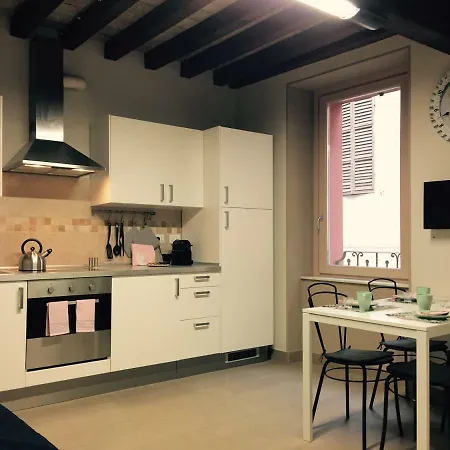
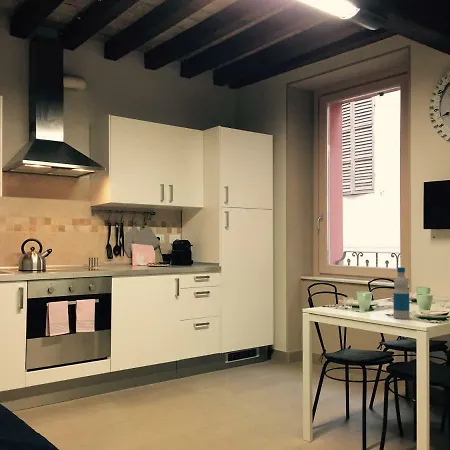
+ bottle (401, 292)
